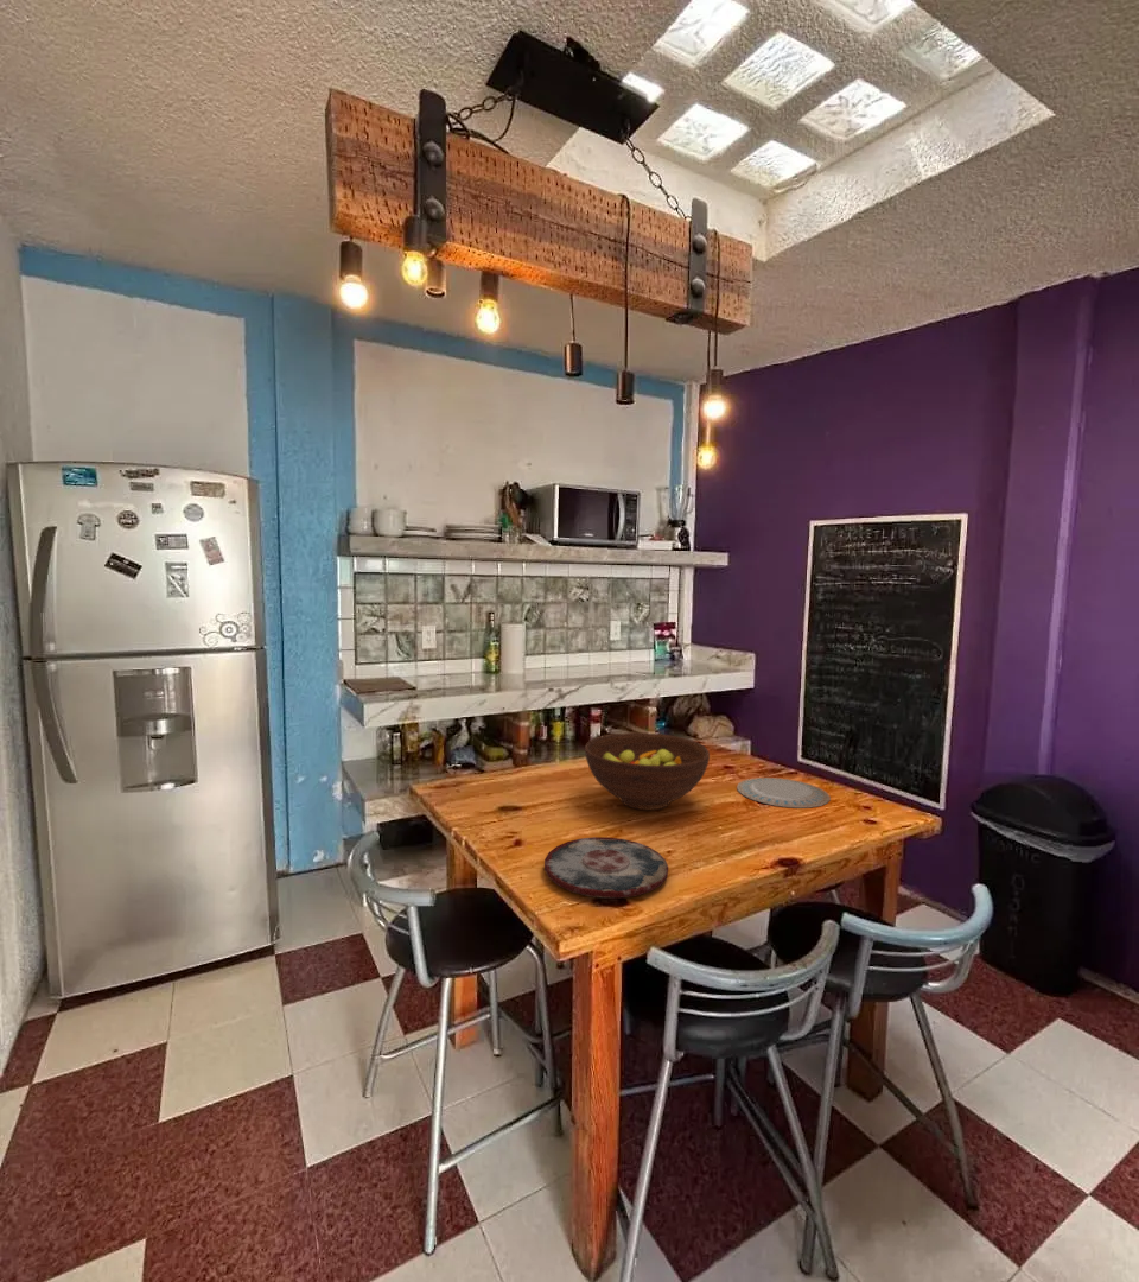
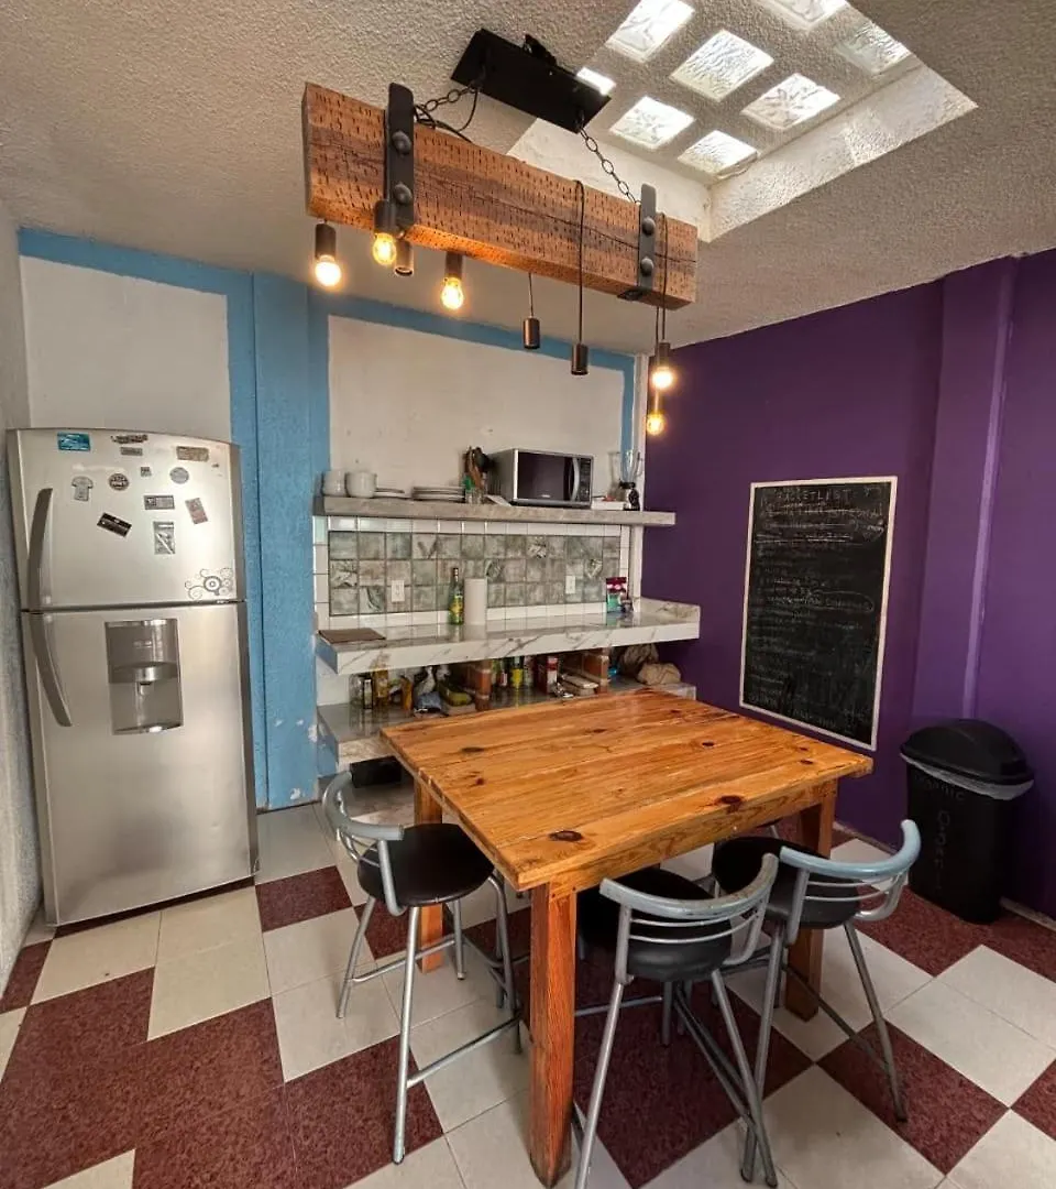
- chinaware (782, 789)
- plate (605, 865)
- fruit bowl (645, 775)
